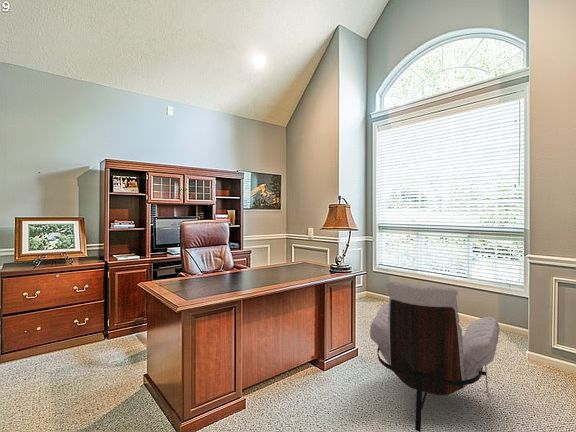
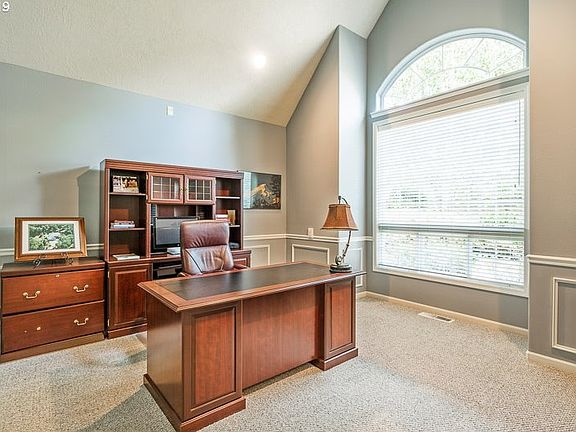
- lounge chair (433, 337)
